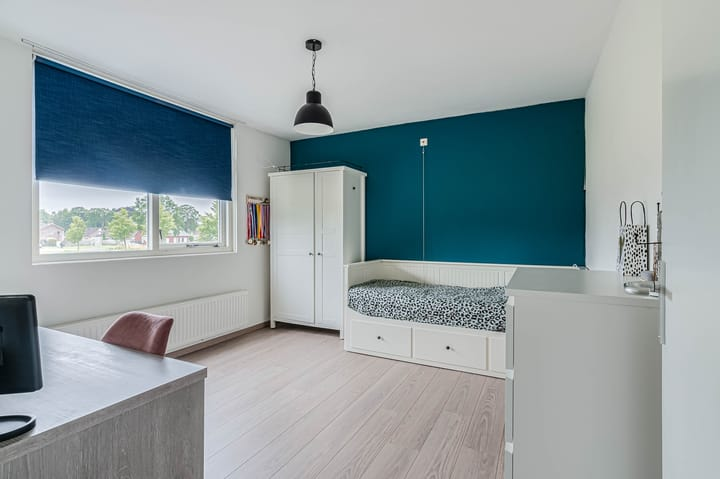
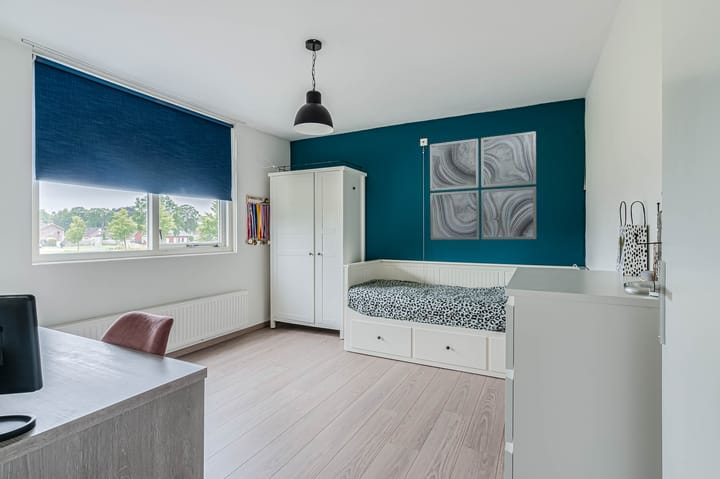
+ wall art (481, 190)
